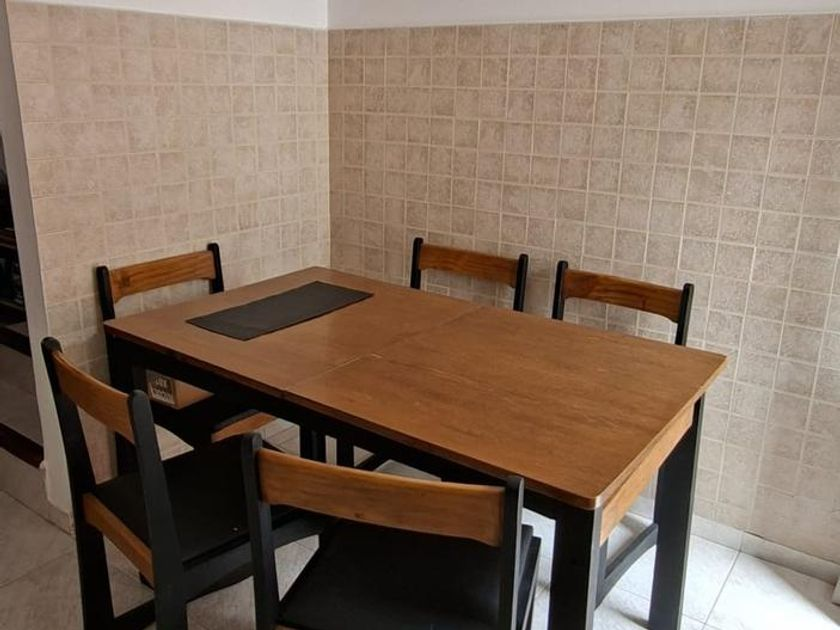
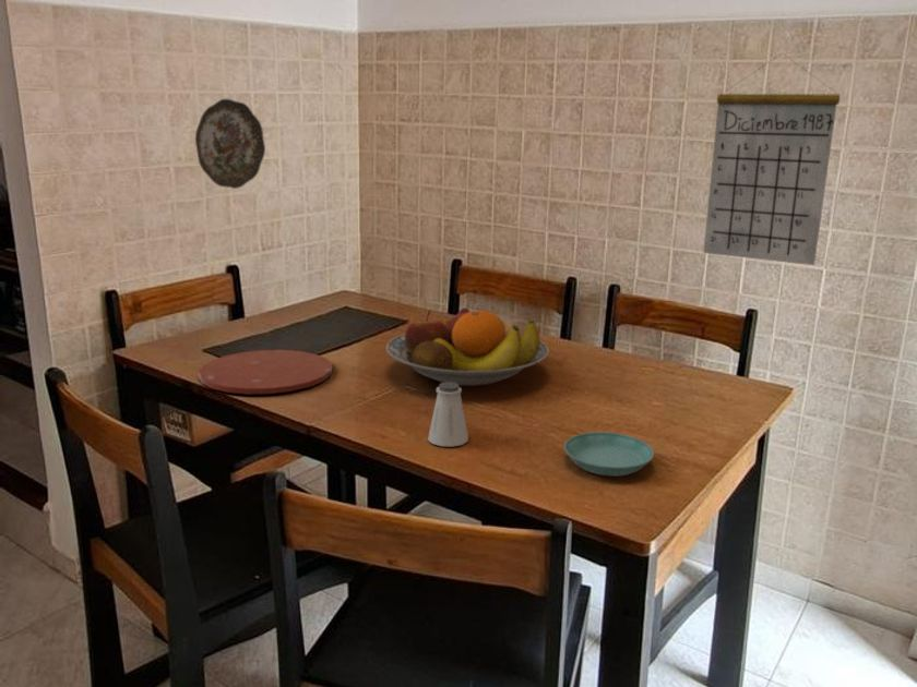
+ saltshaker (448, 412)
+ fruit bowl (467, 340)
+ saucer (608, 455)
+ decorative plate (228, 144)
+ calendar (769, 158)
+ plate (266, 370)
